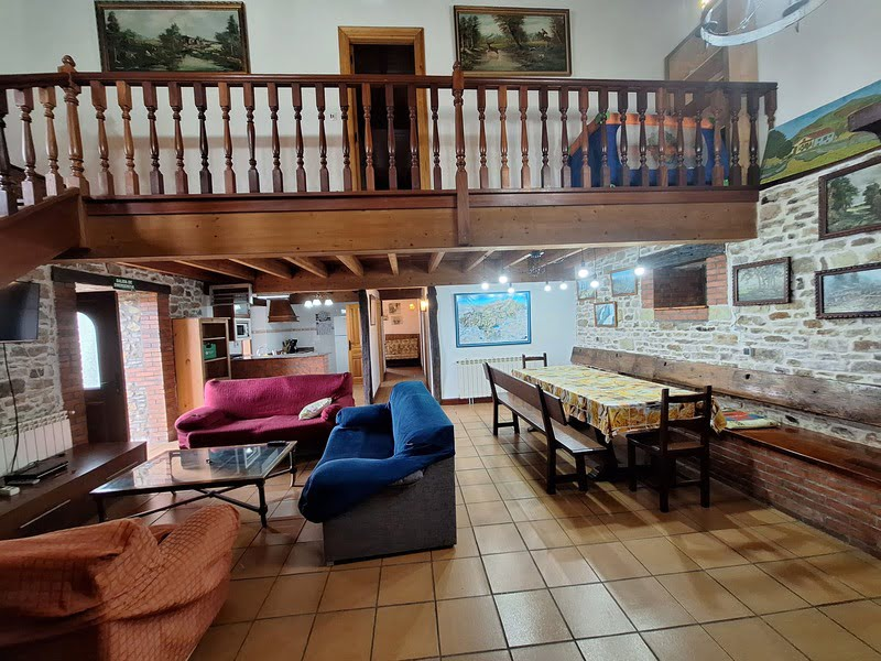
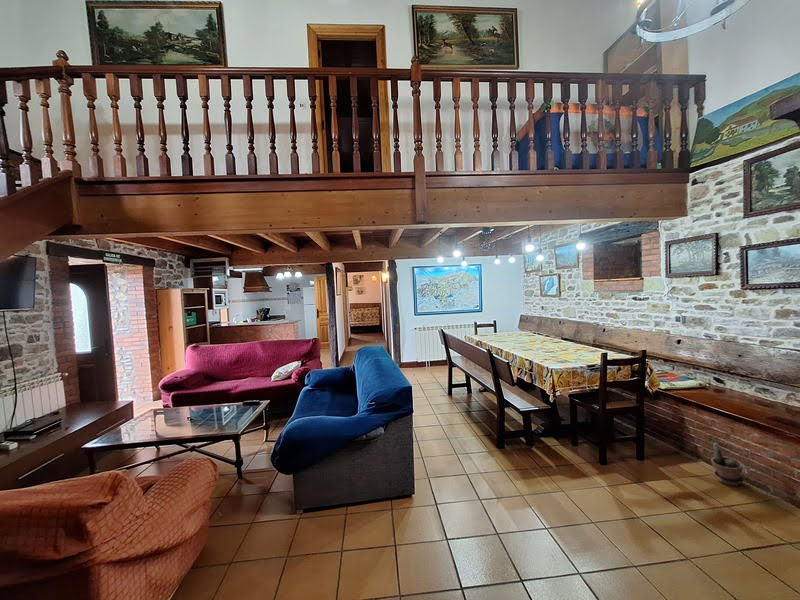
+ potted plant (727, 463)
